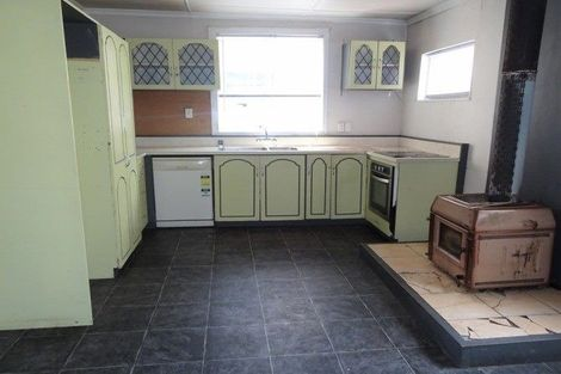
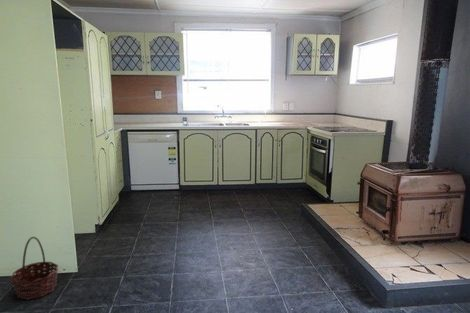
+ basket (34, 264)
